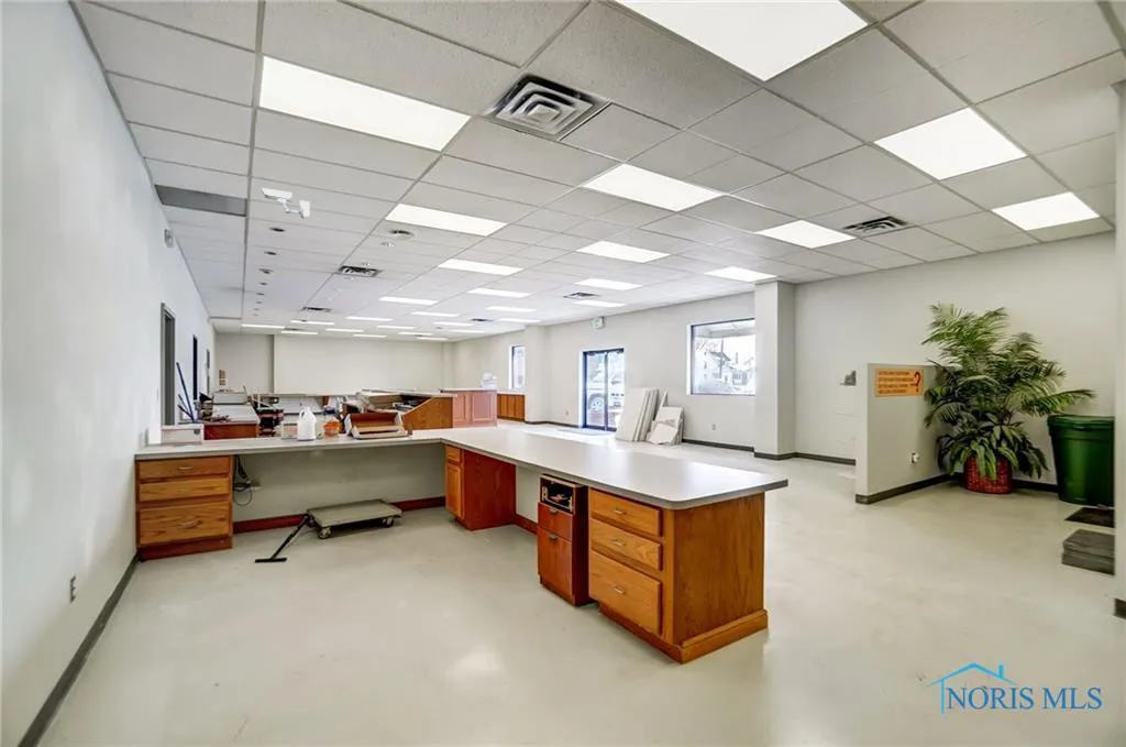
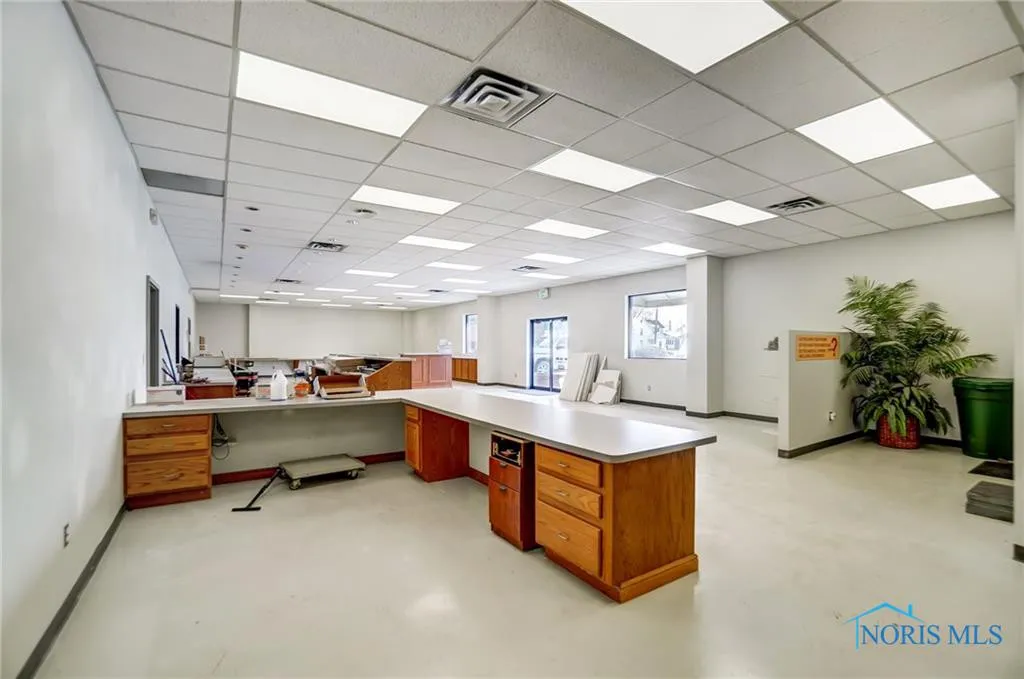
- security camera (286, 207)
